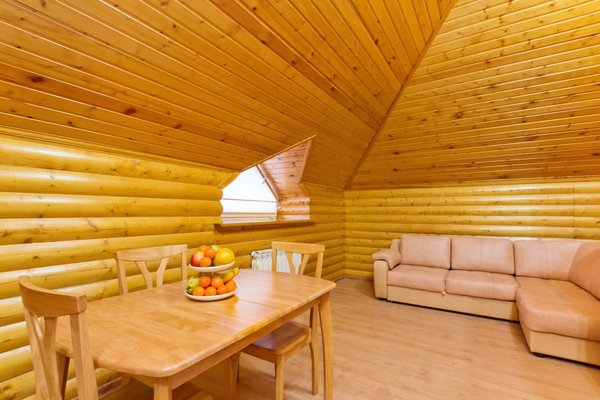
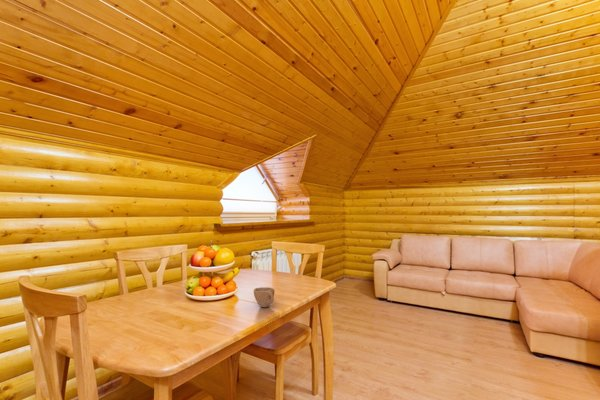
+ cup (266, 297)
